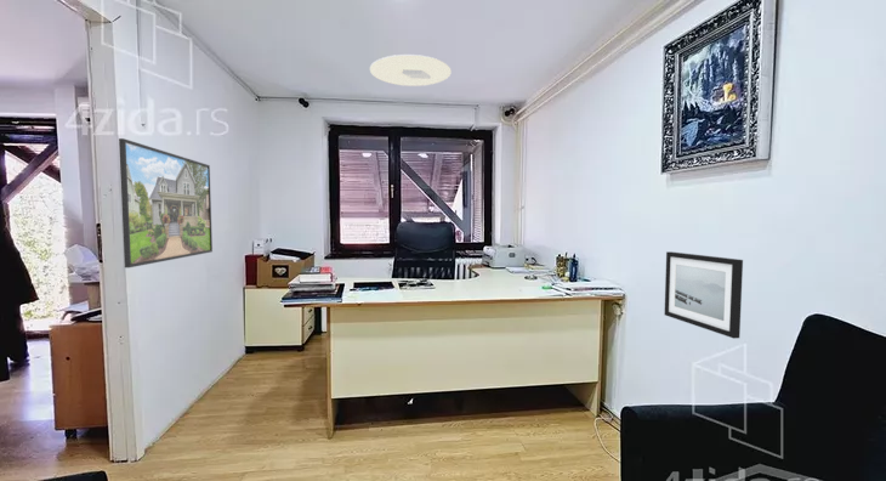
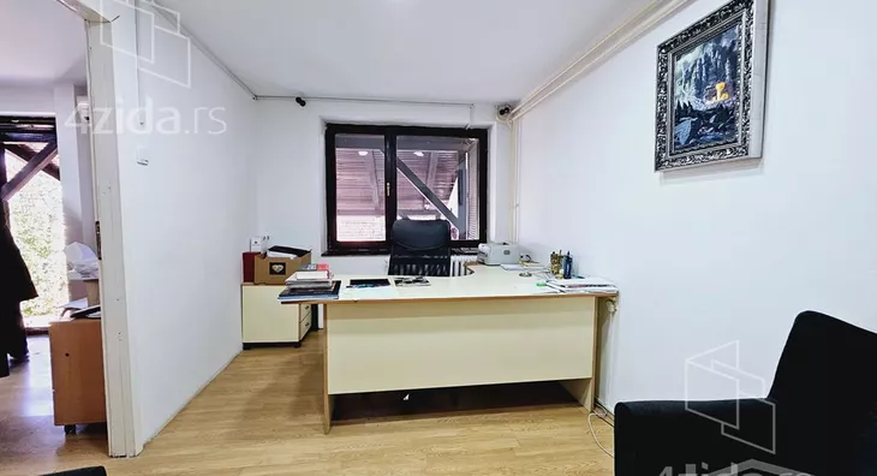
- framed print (175, 206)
- ceiling light (410, 68)
- wall art (699, 290)
